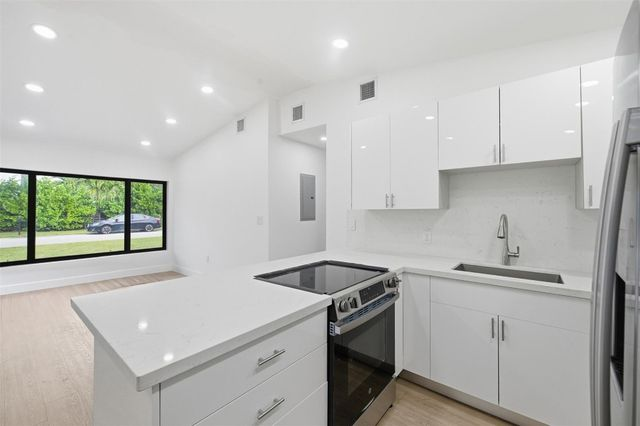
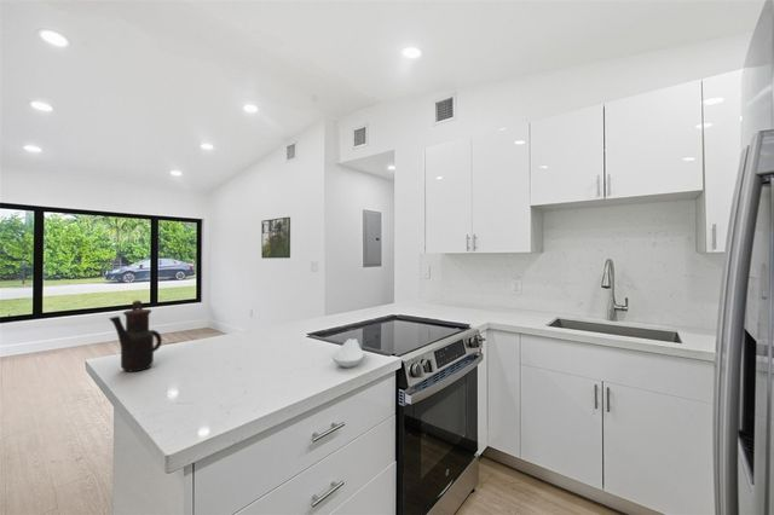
+ teapot (137, 334)
+ spoon rest (350, 351)
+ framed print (275, 238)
